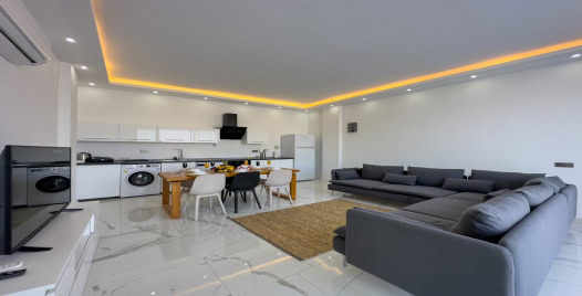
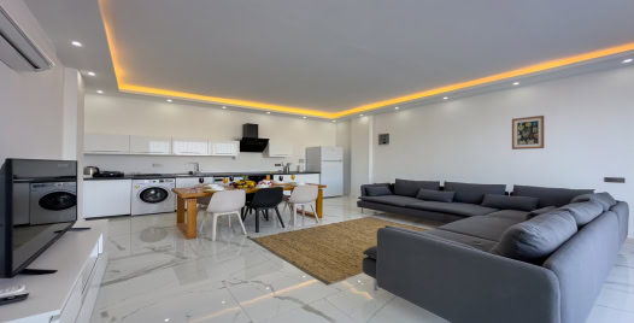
+ wall art (527, 133)
